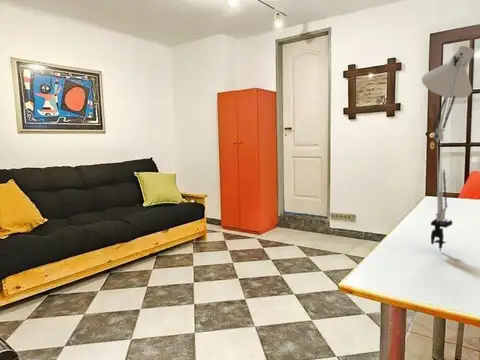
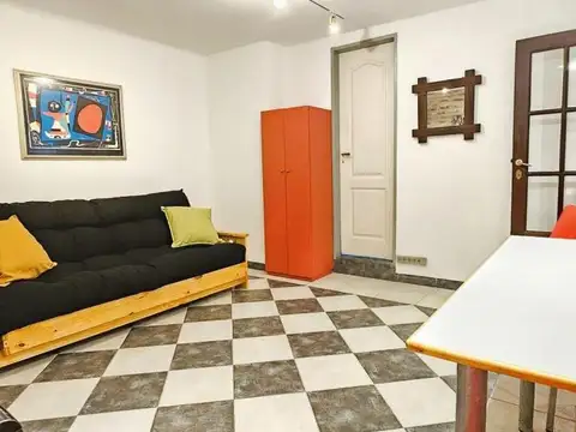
- desk lamp (437, 147)
